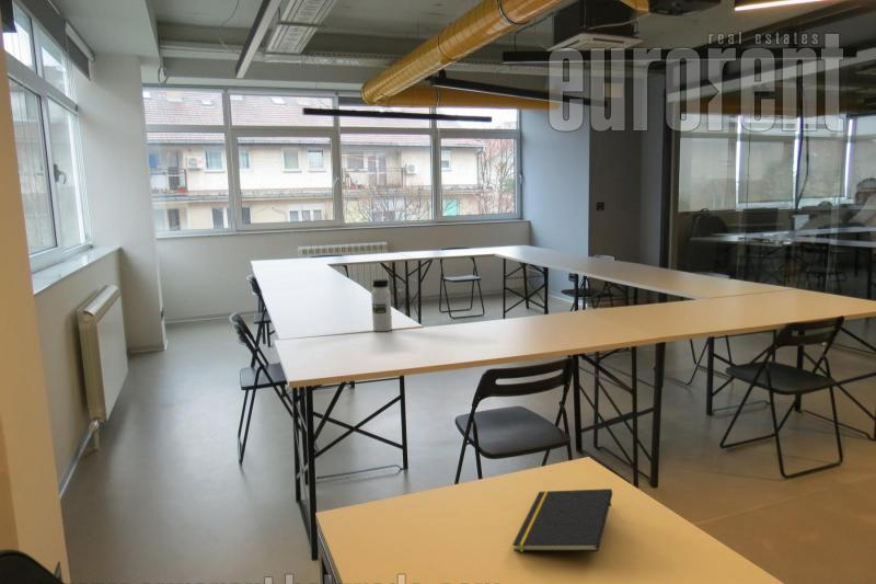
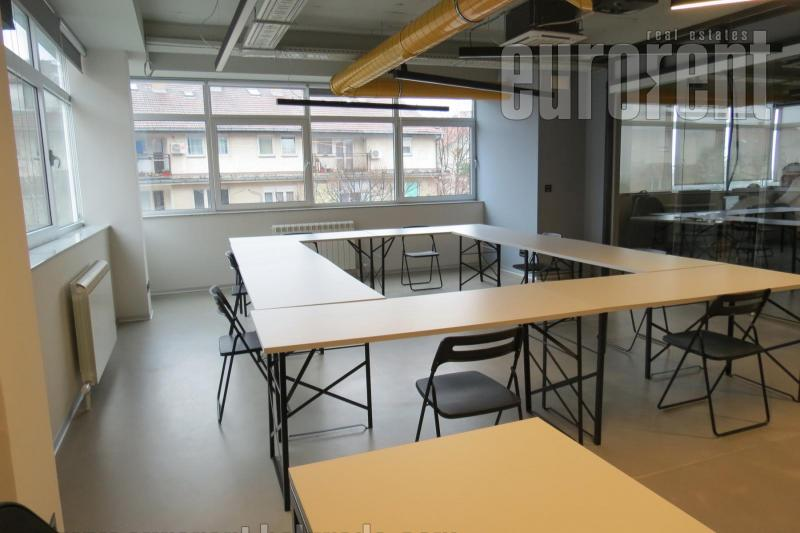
- water bottle (381, 305)
- notepad (565, 518)
